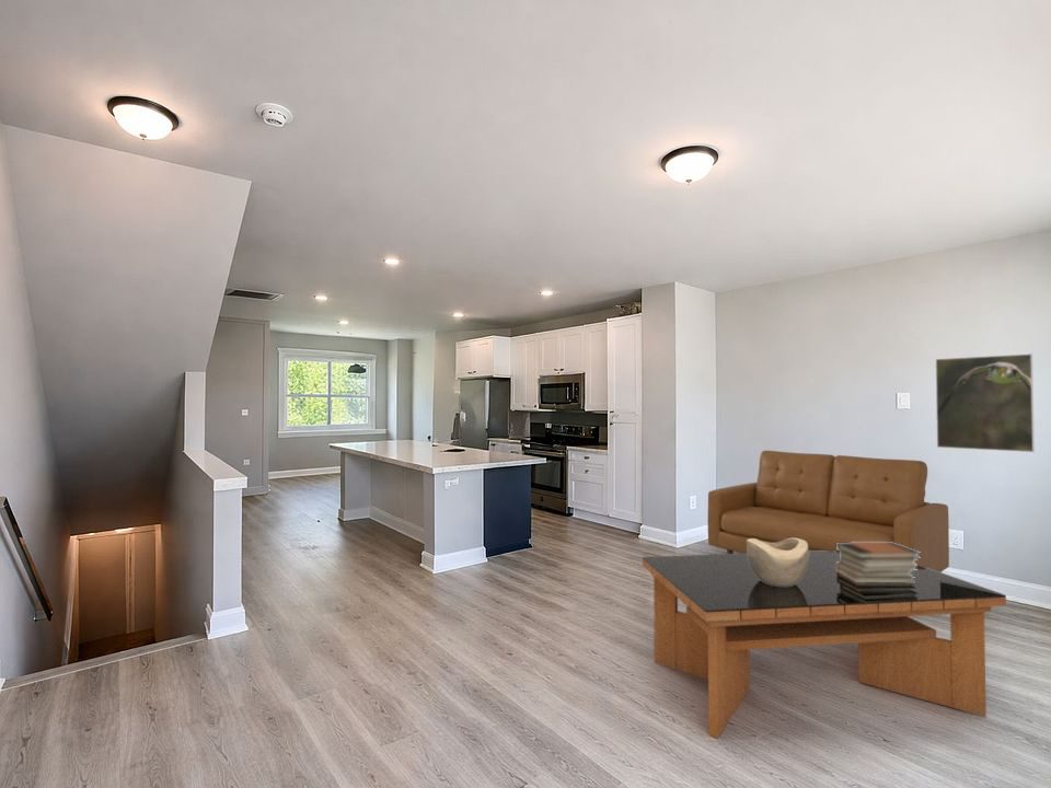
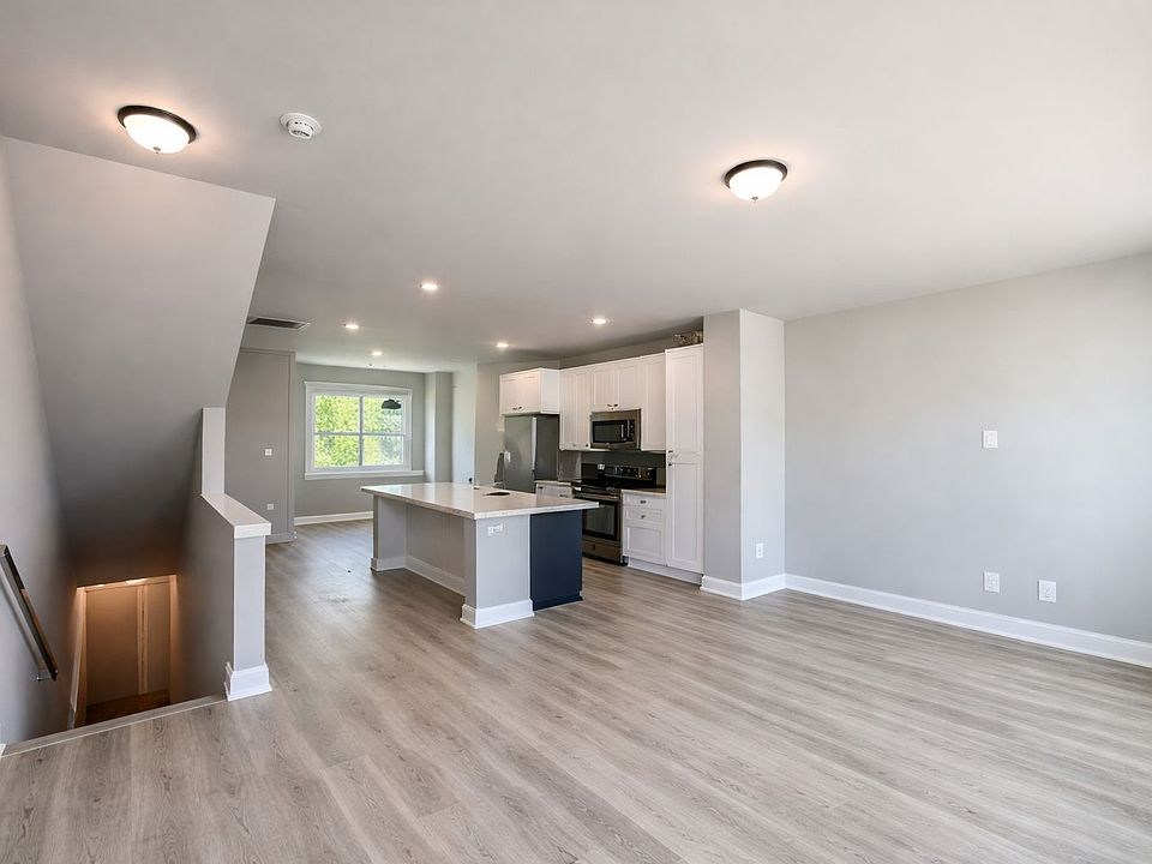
- book stack (876, 561)
- decorative bowl (776, 559)
- sofa (819, 515)
- coffee table (804, 629)
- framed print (982, 403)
